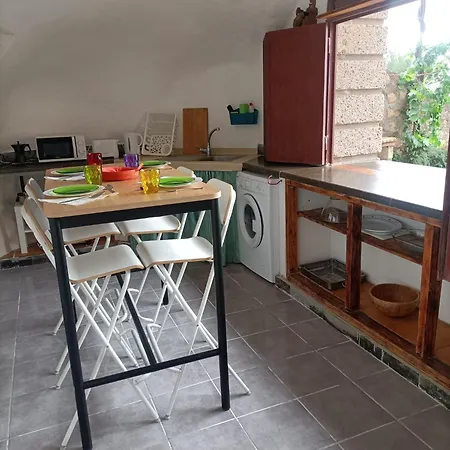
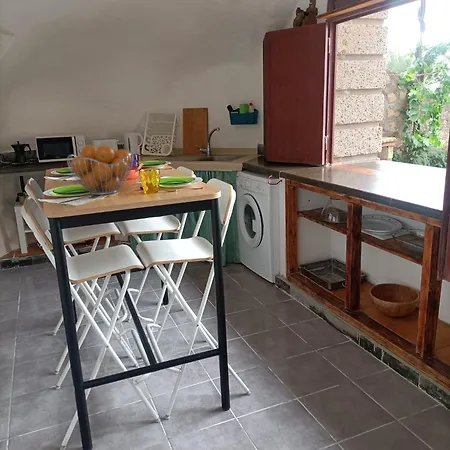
+ fruit basket (101, 168)
